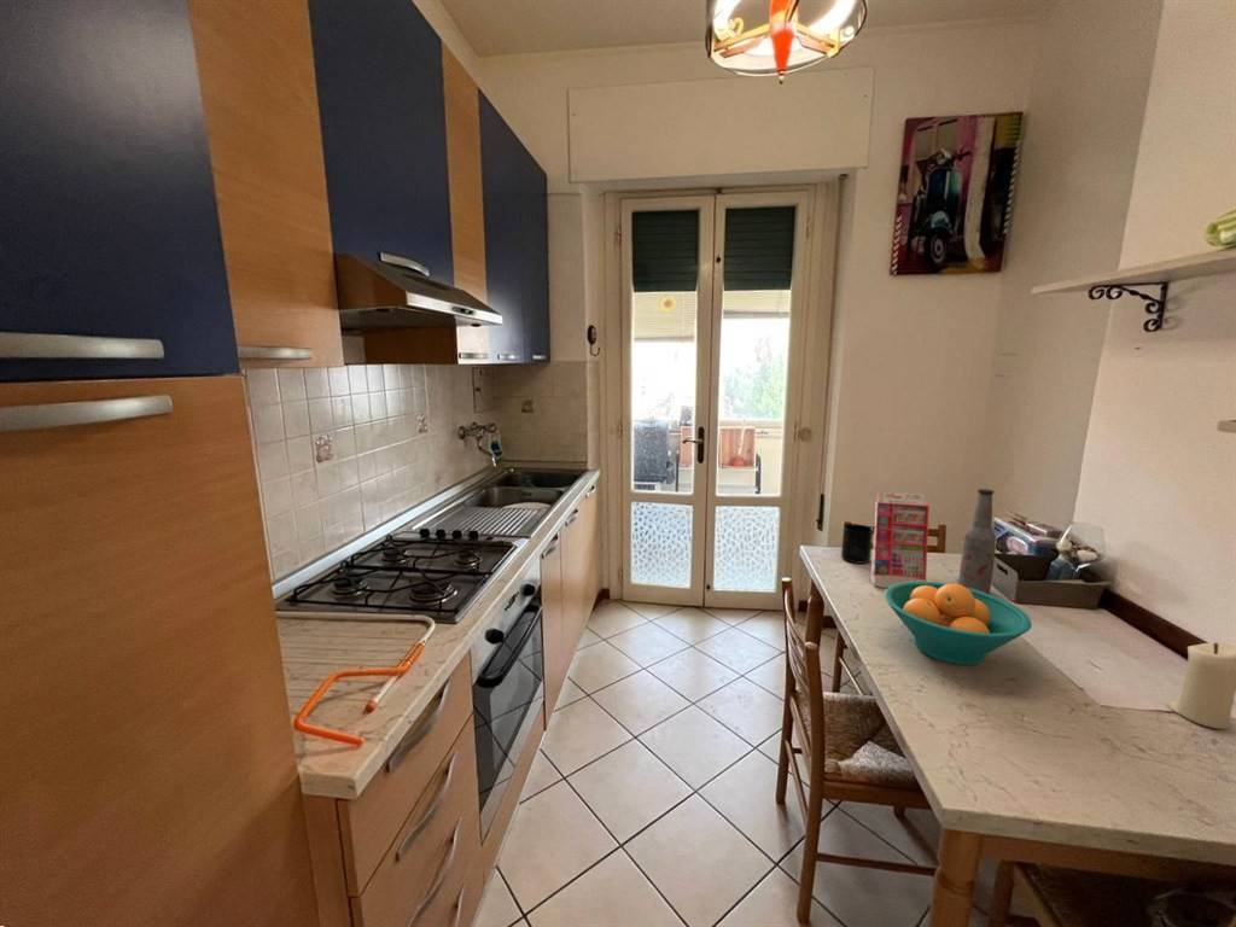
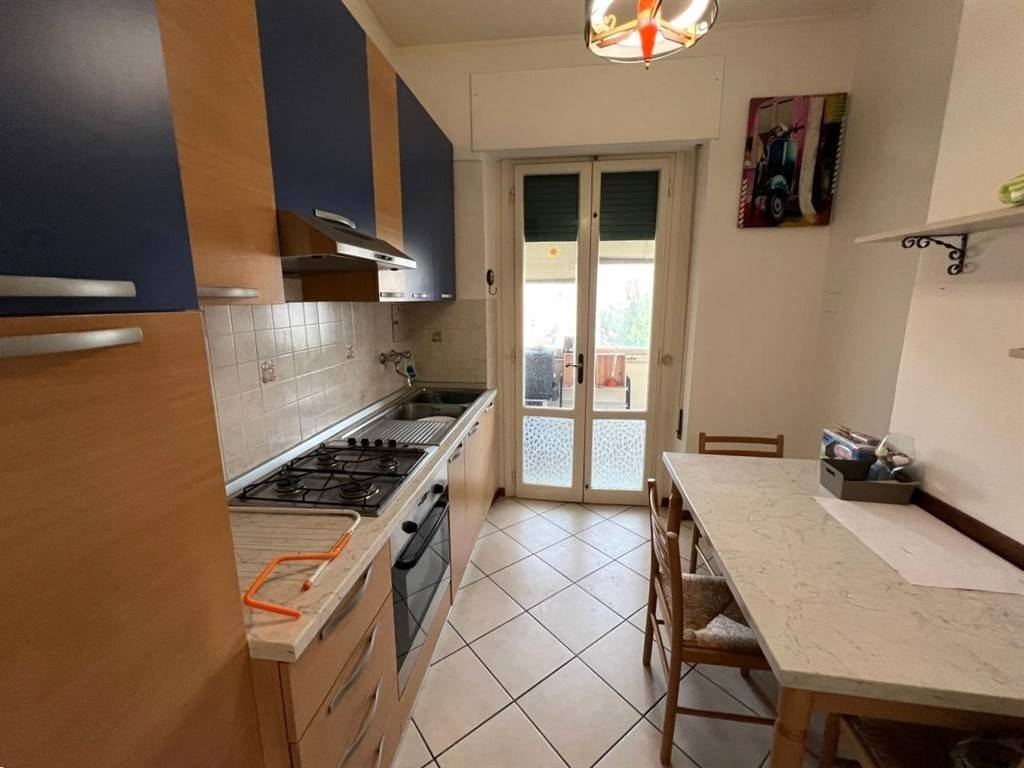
- candle (1206, 680)
- gift box (900, 540)
- mug (855, 542)
- bottle (979, 541)
- fruit bowl (951, 617)
